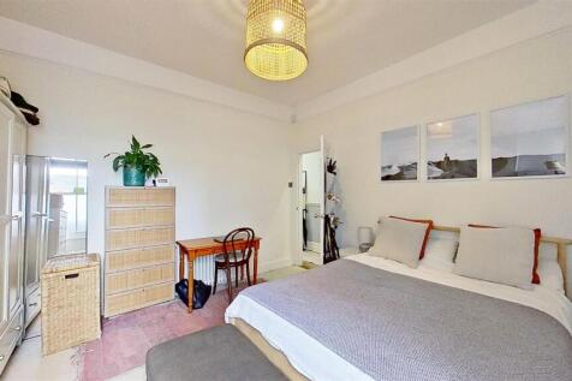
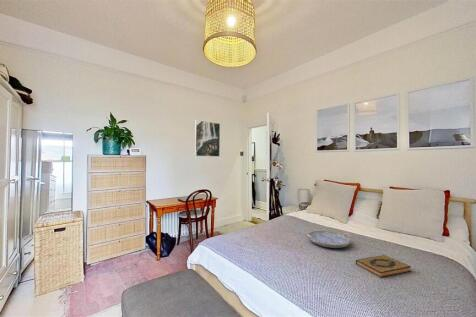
+ hardback book (382, 265)
+ serving tray (328, 238)
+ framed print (207, 139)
